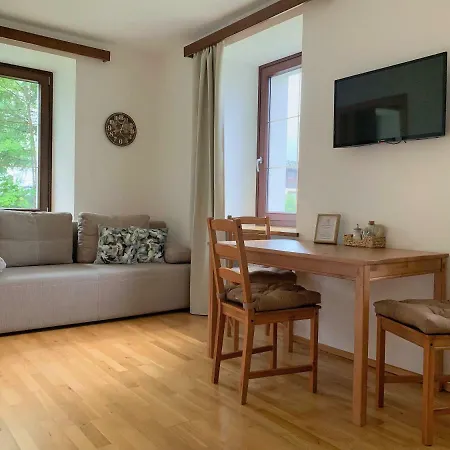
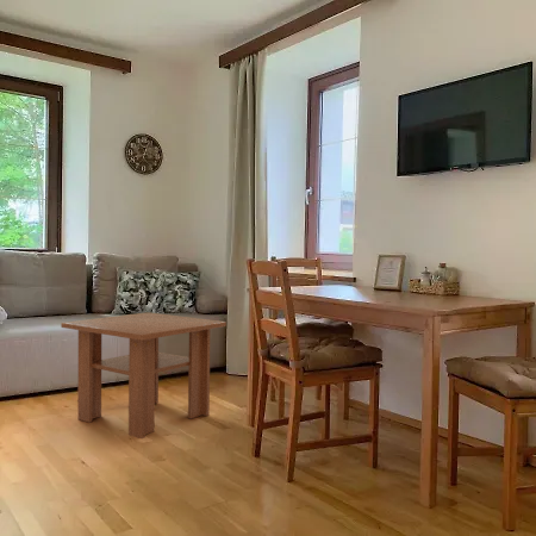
+ coffee table (144, 369)
